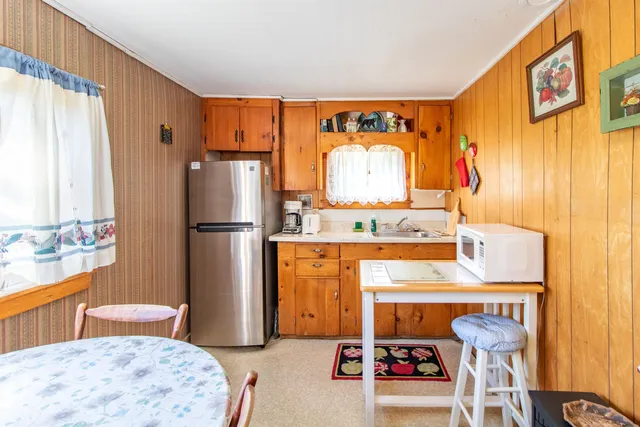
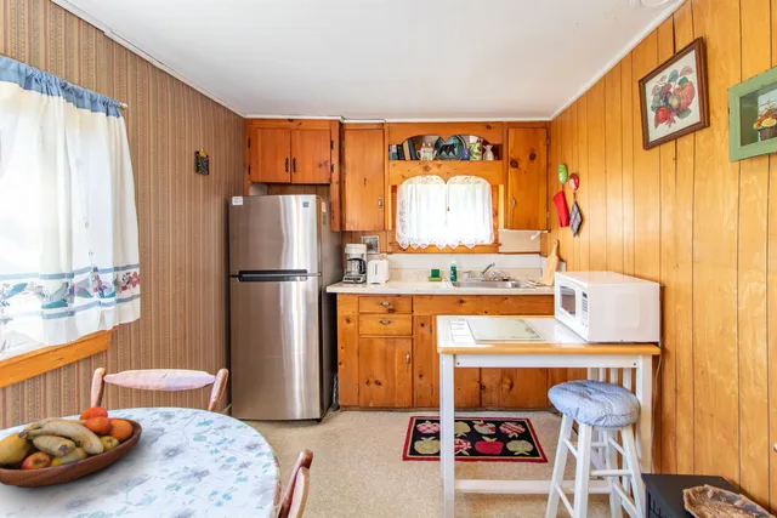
+ fruit bowl (73, 436)
